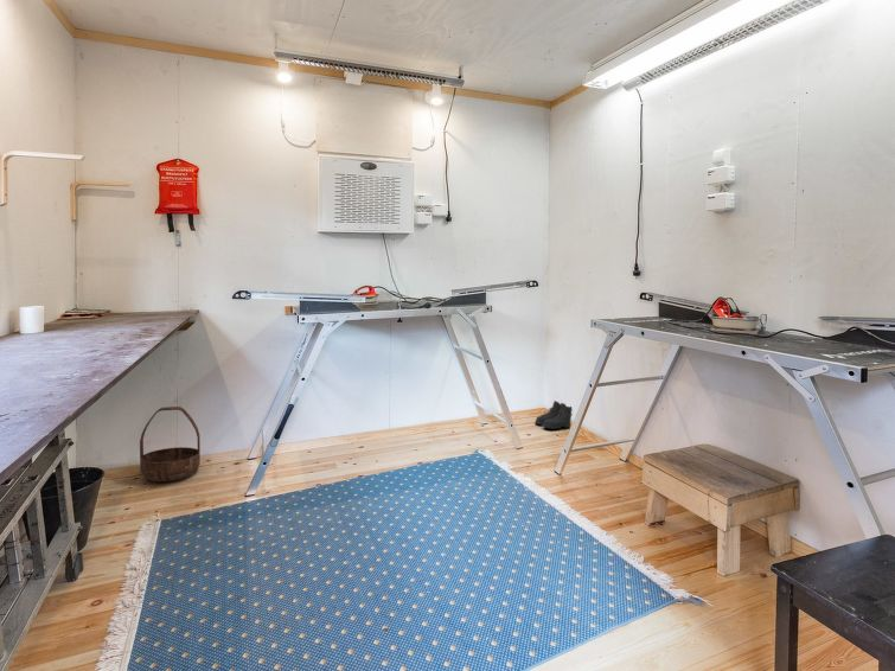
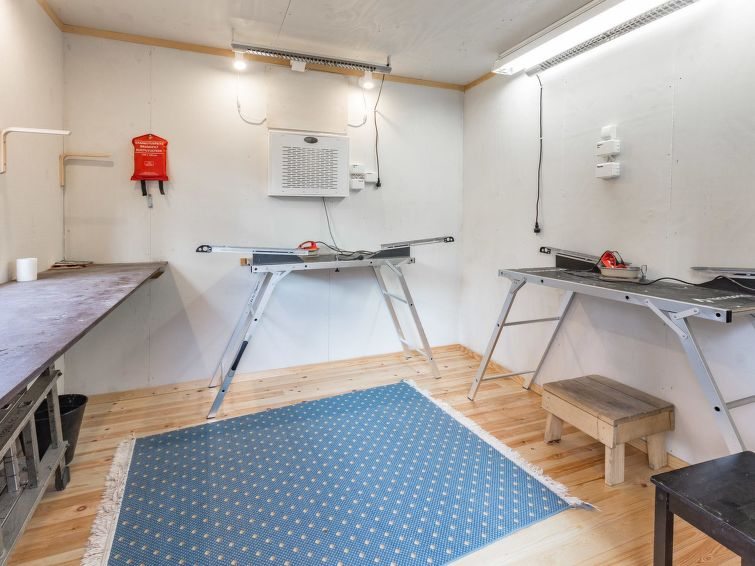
- basket (170, 448)
- boots (554, 414)
